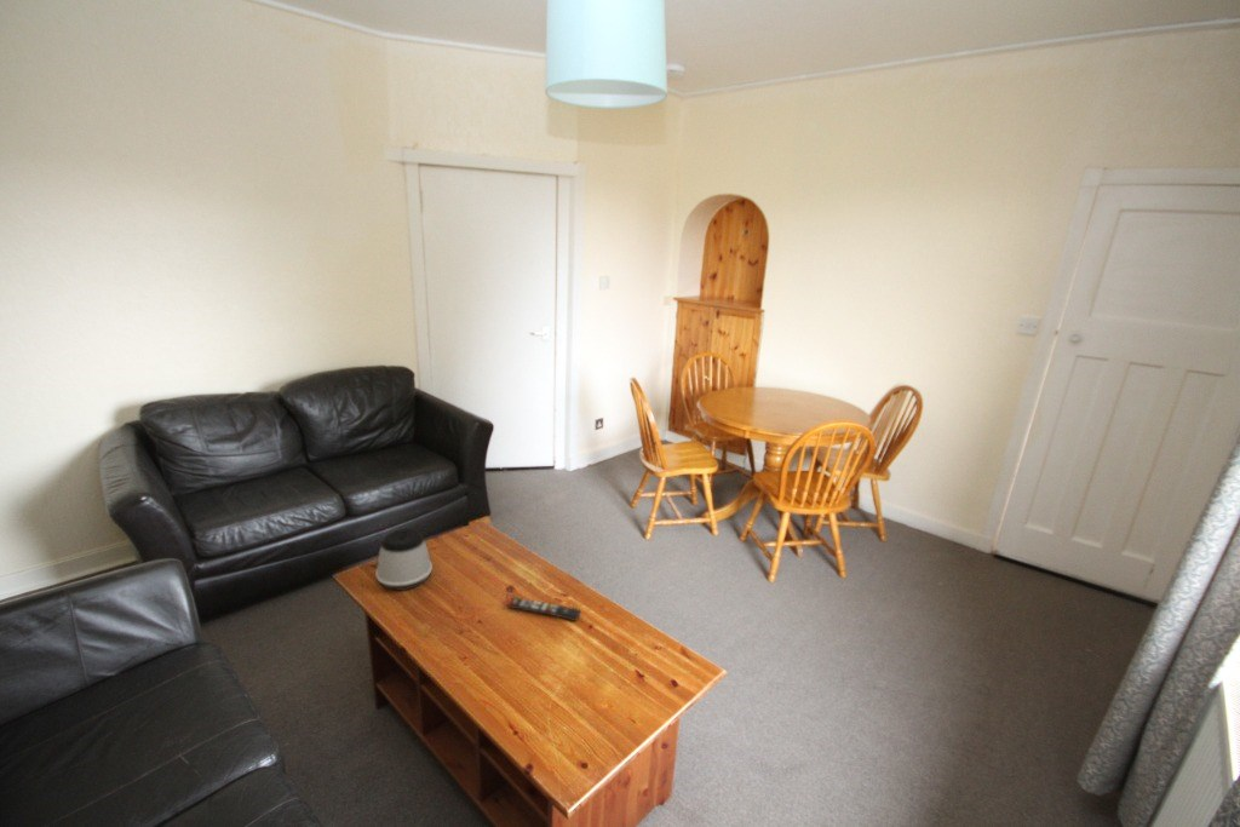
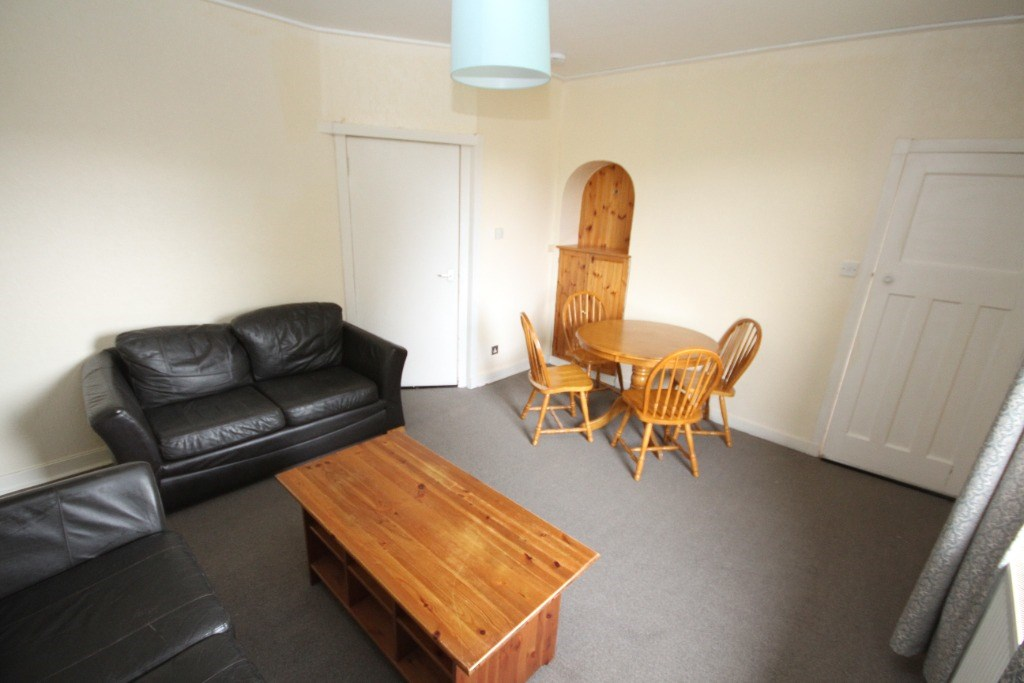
- speaker (403, 557)
- remote control (544, 608)
